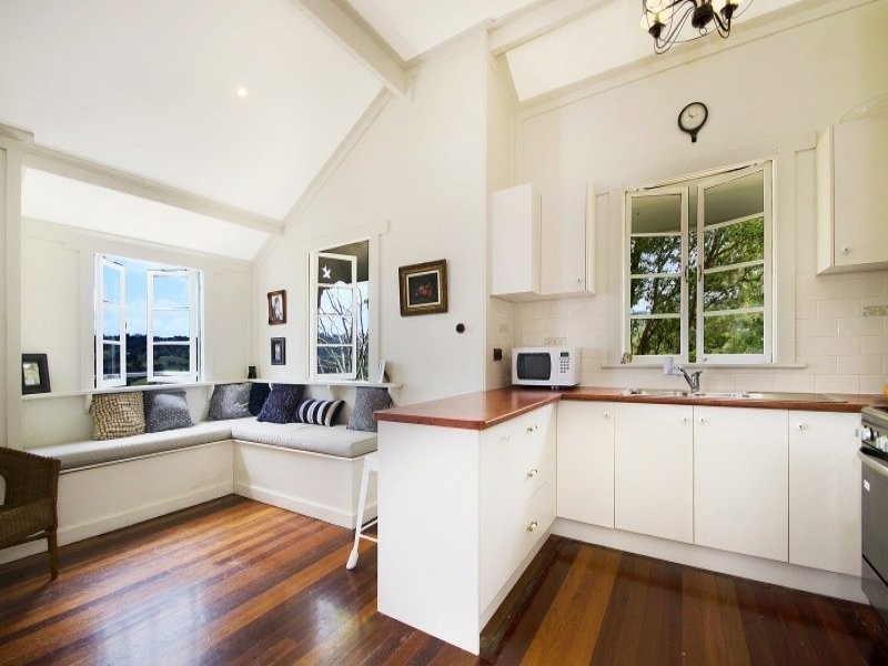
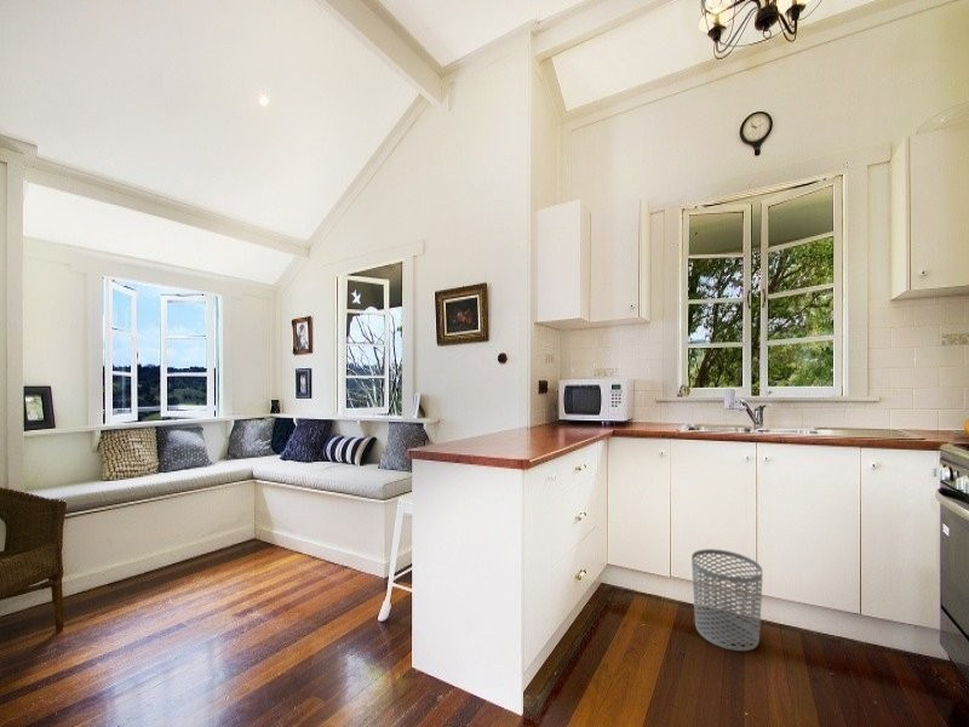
+ waste bin (726, 597)
